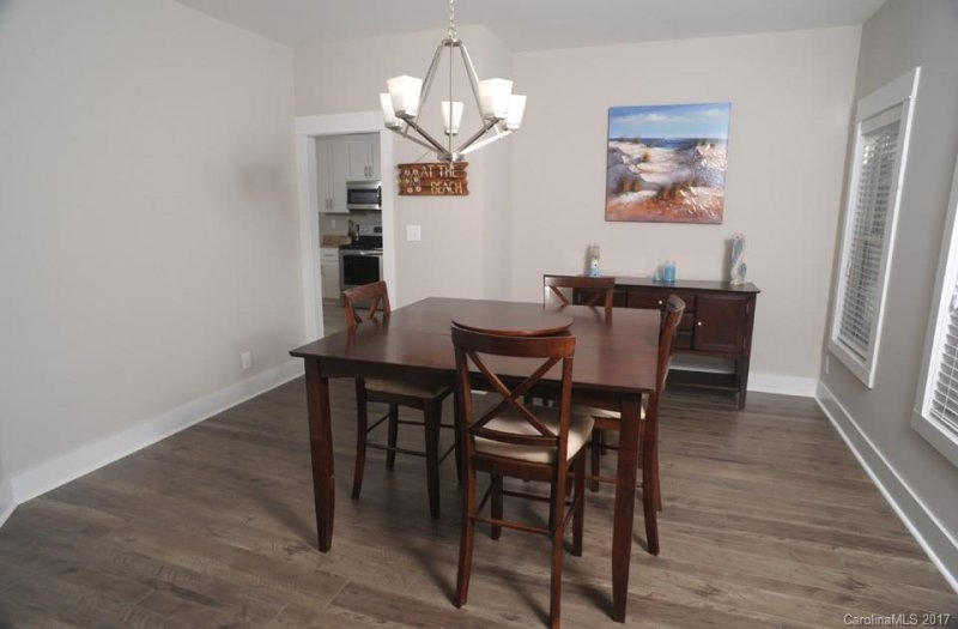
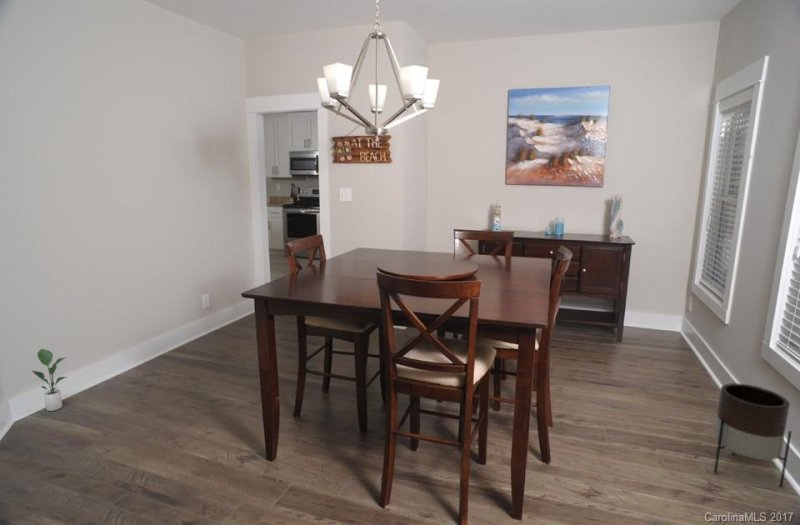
+ potted plant (47, 380)
+ planter (746, 432)
